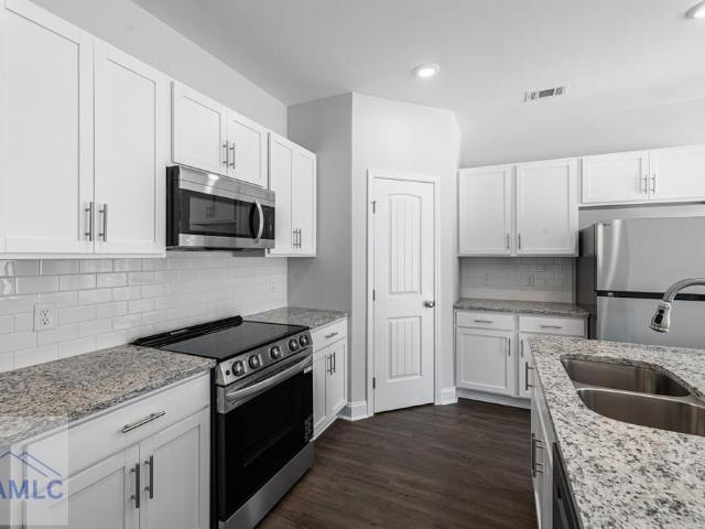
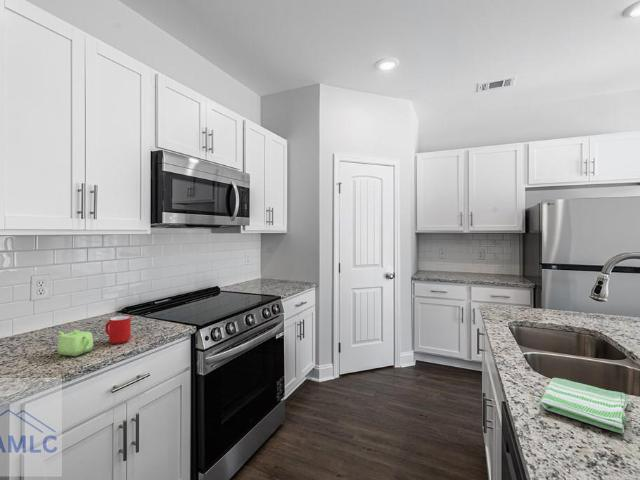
+ dish towel (583, 400)
+ teapot (73, 341)
+ cup (116, 329)
